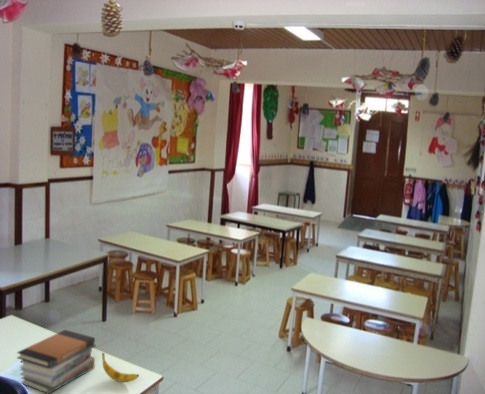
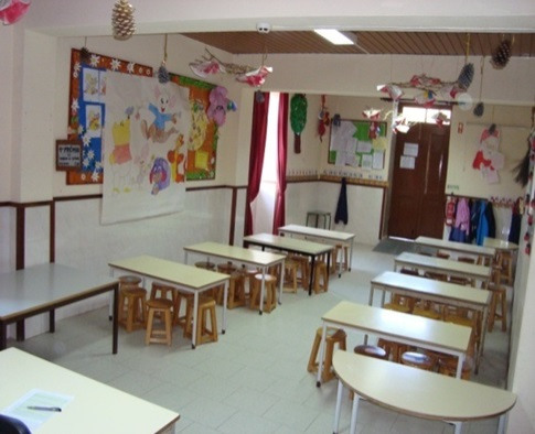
- banana (119, 372)
- book stack (57, 360)
